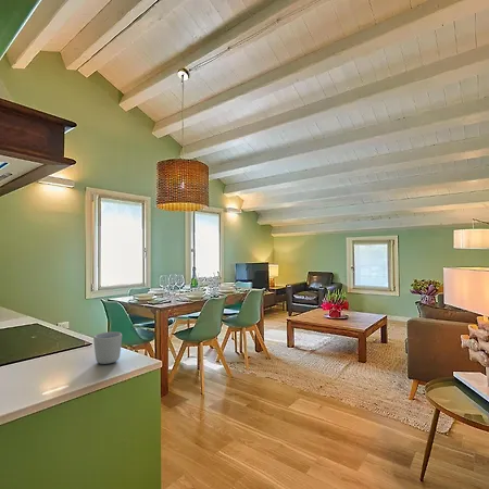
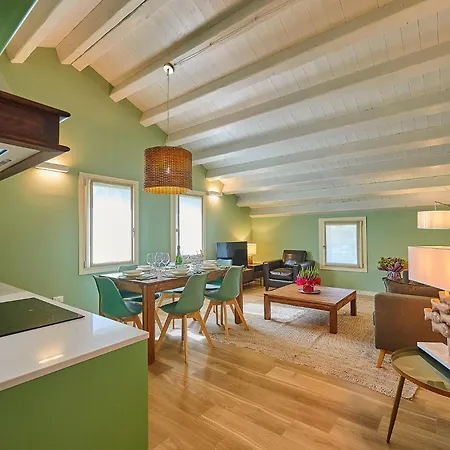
- mug (108, 347)
